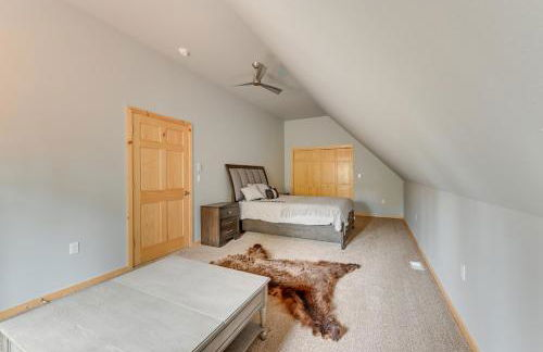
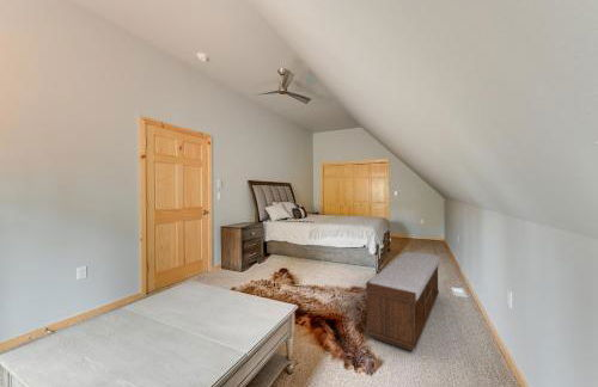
+ bench (409, 289)
